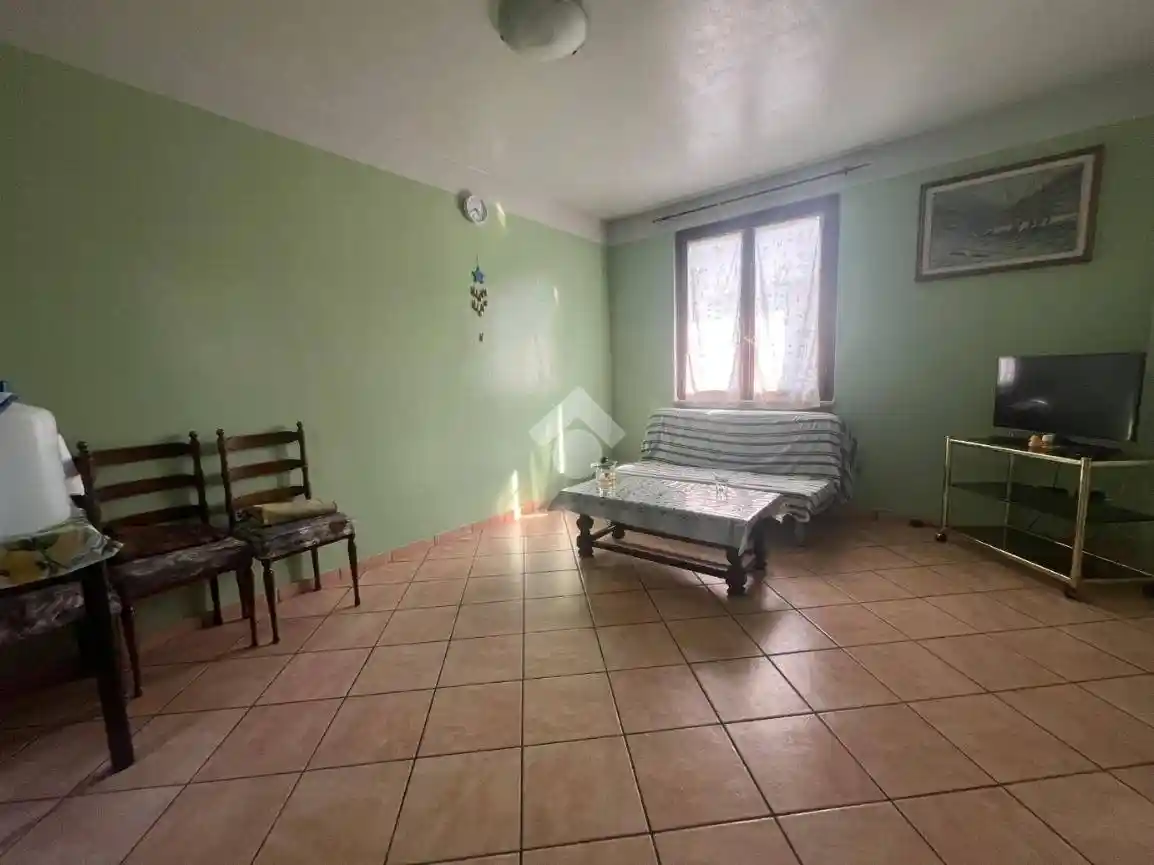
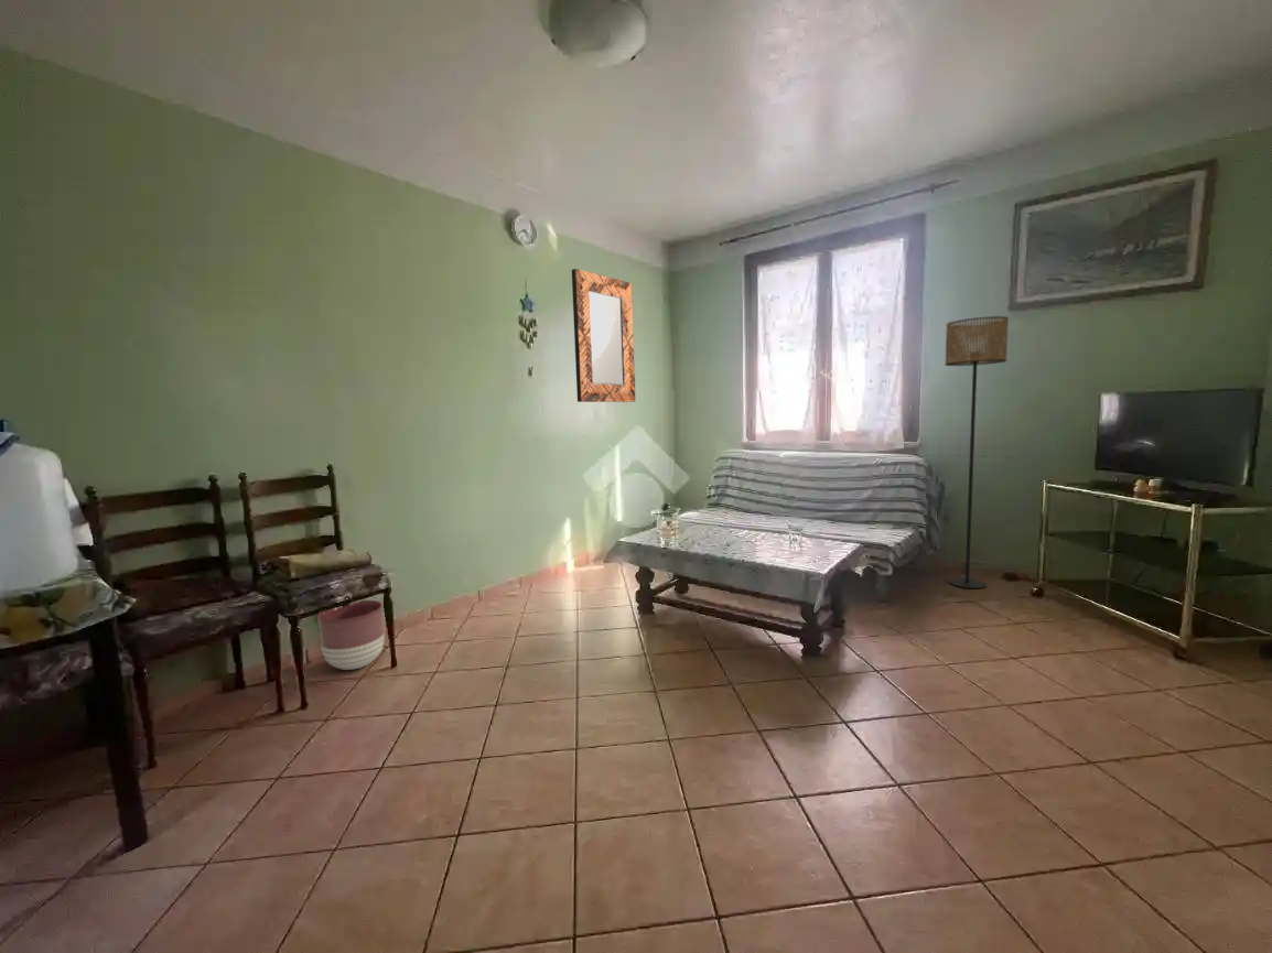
+ home mirror (605, 339)
+ planter (353, 637)
+ floor lamp (971, 455)
